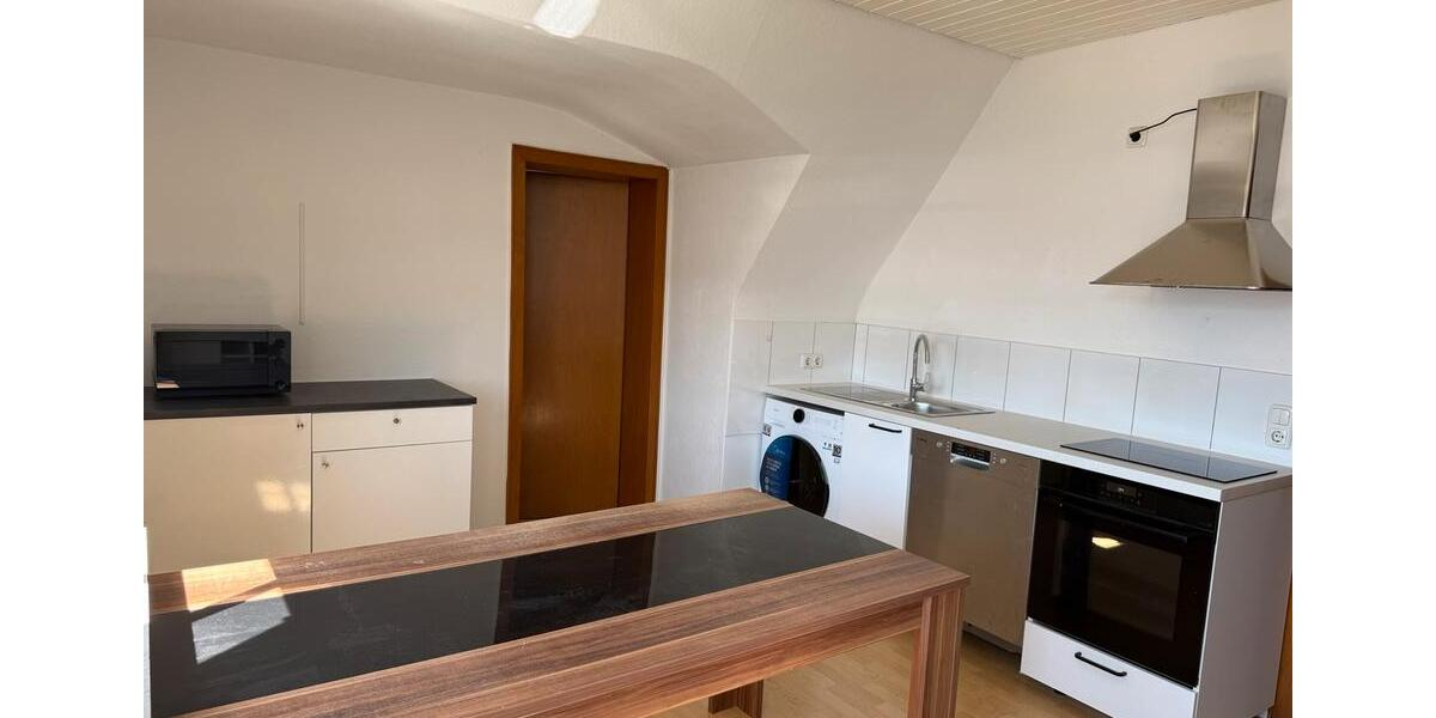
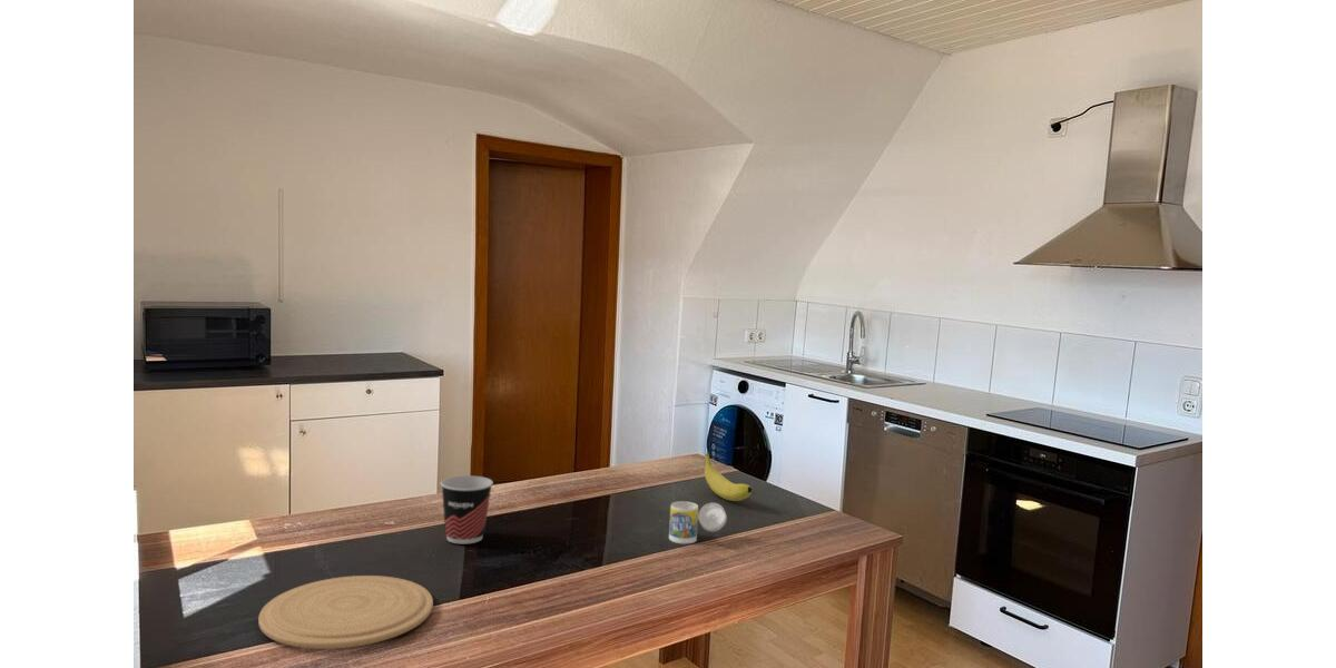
+ cup (697, 521)
+ cup (465, 510)
+ plate (348, 607)
+ fruit (726, 479)
